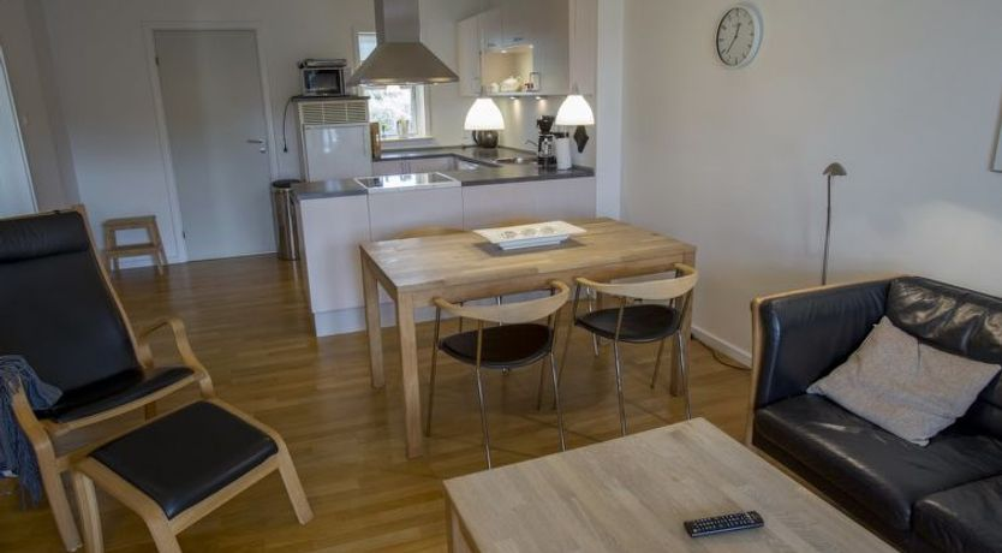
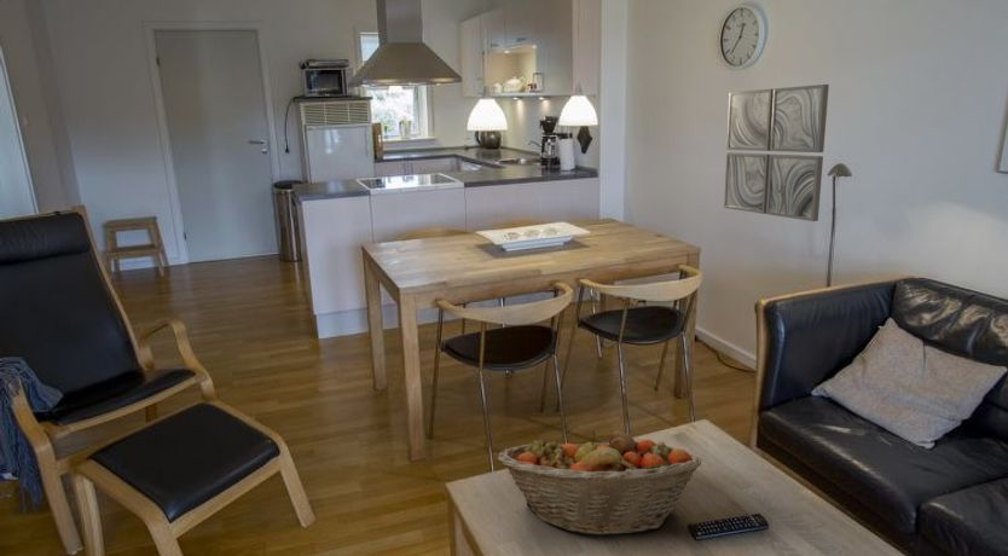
+ fruit basket (597, 471)
+ wall art (770, 150)
